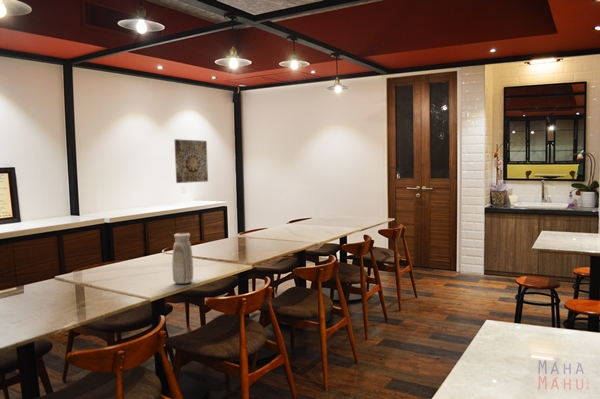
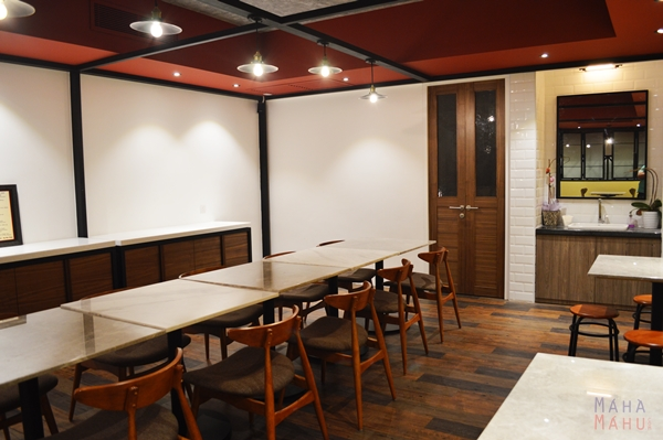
- vase (182, 258)
- wall art (191, 161)
